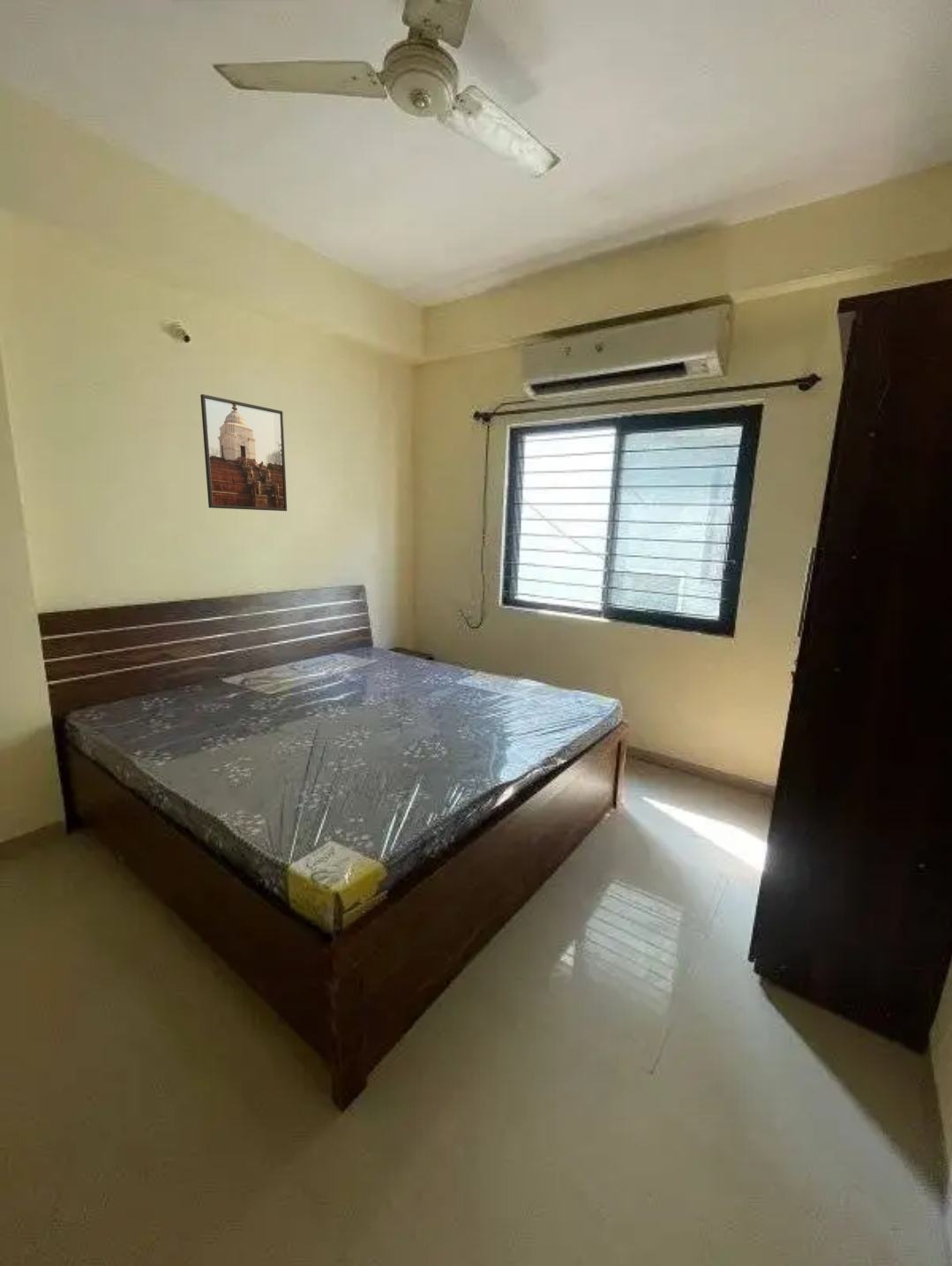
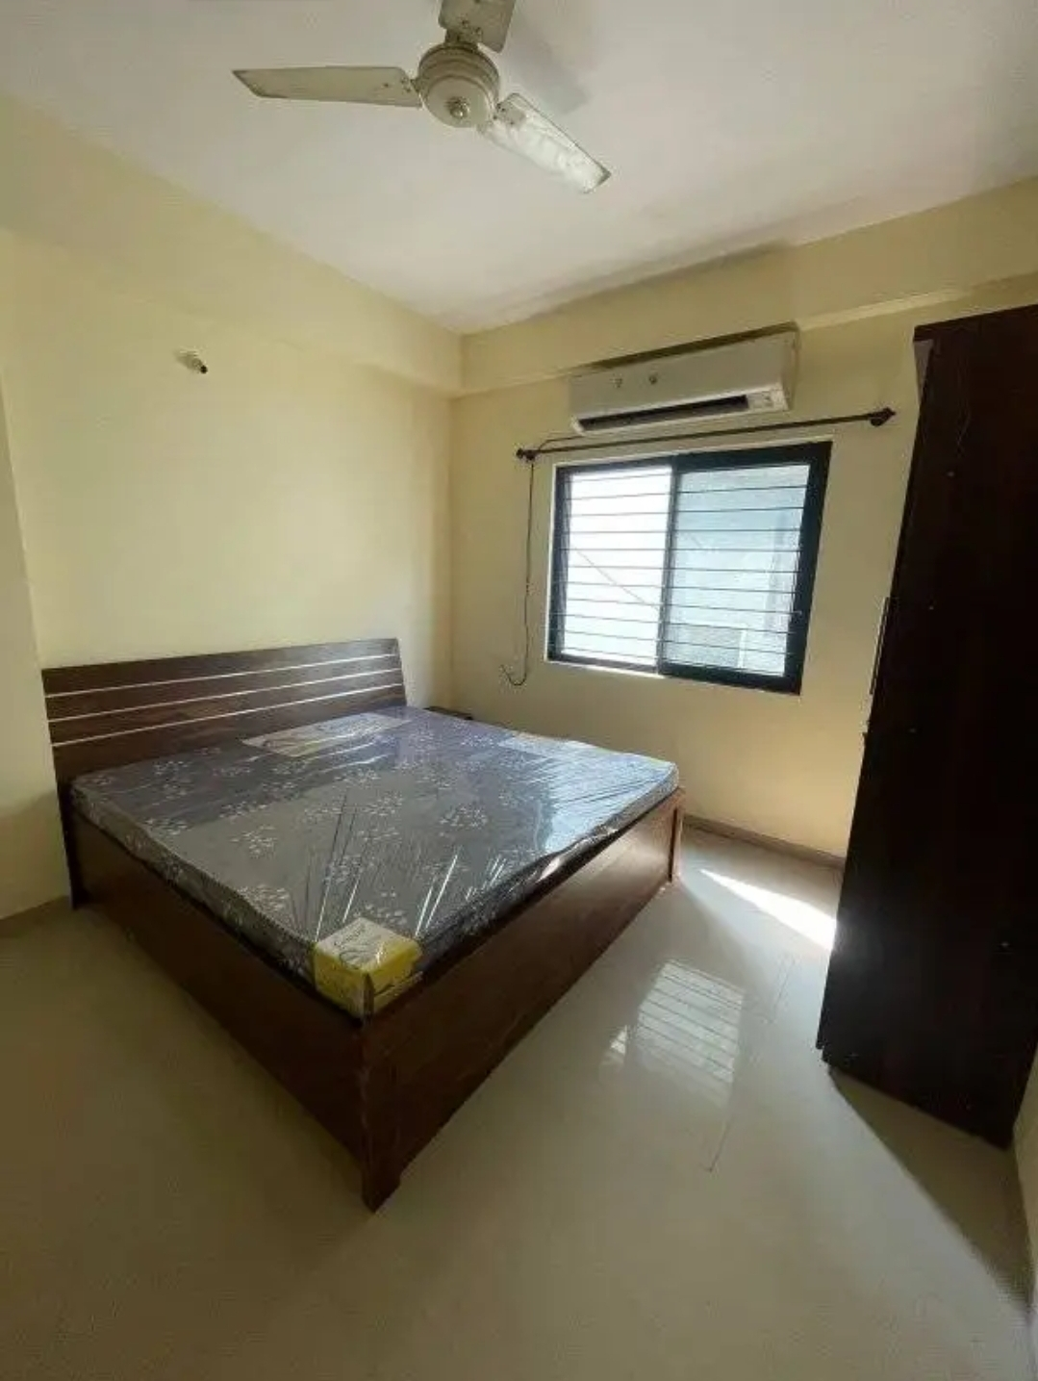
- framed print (247, 457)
